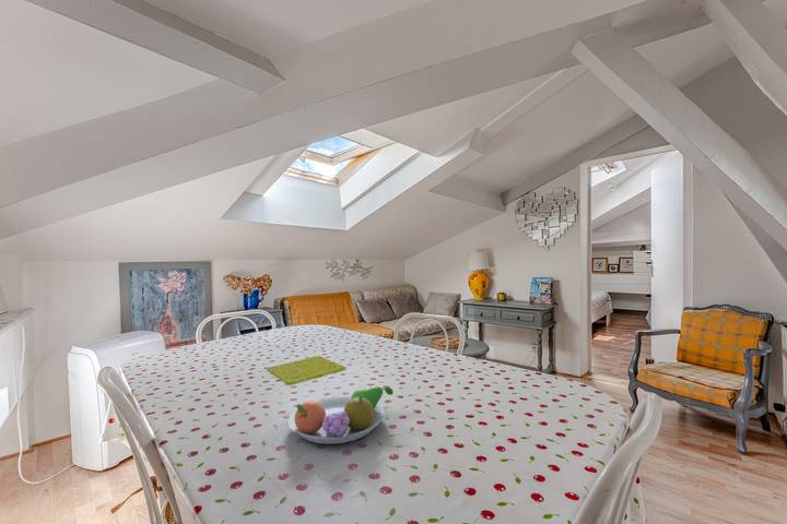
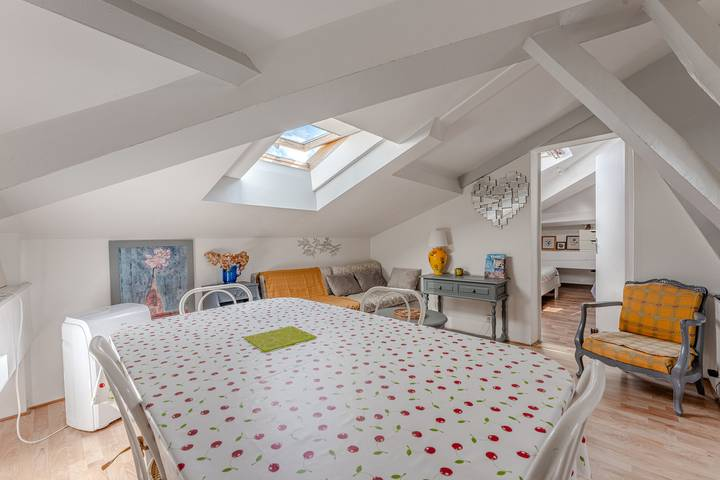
- fruit bowl (341, 405)
